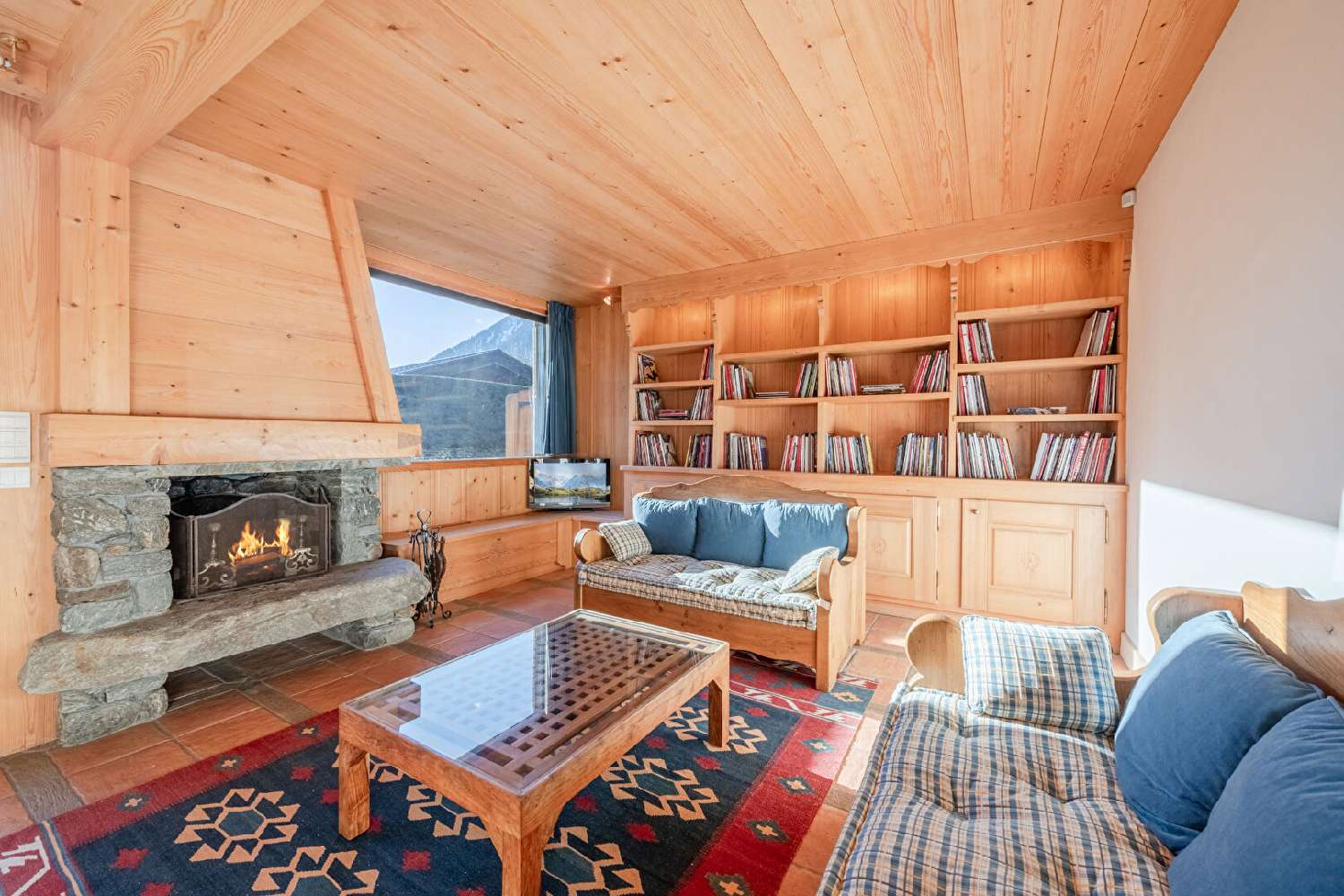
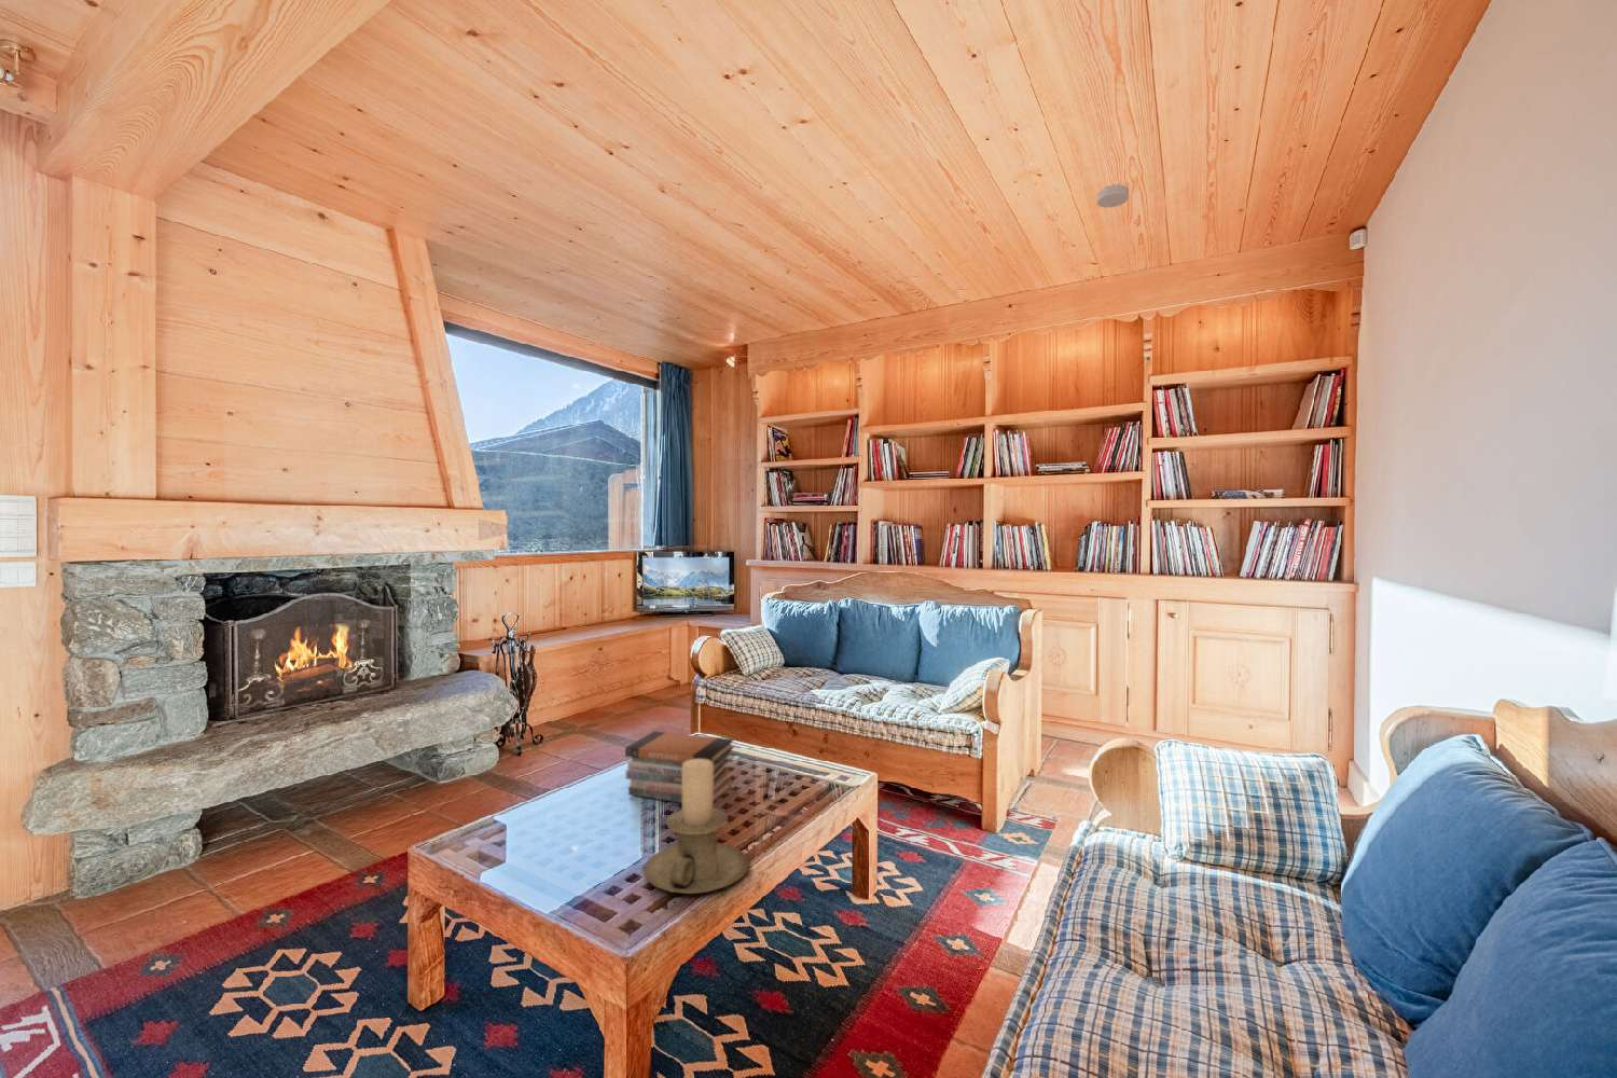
+ smoke detector (1113, 192)
+ candle holder (697, 817)
+ book stack (679, 766)
